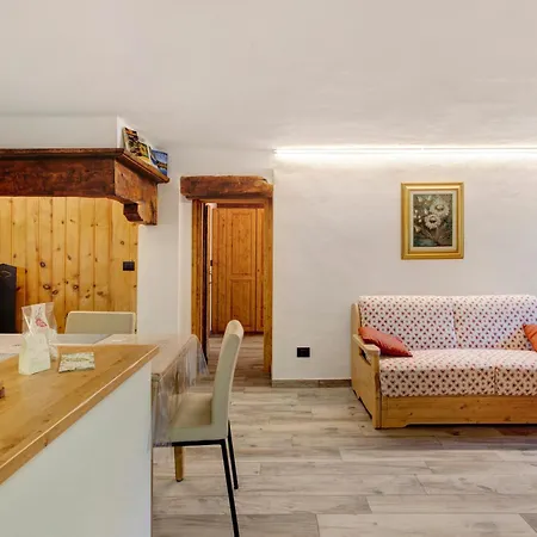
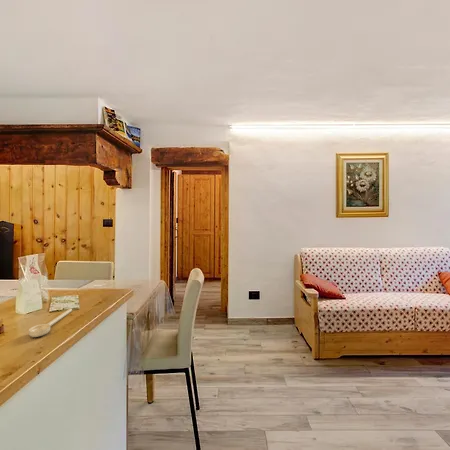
+ spoon (54, 320)
